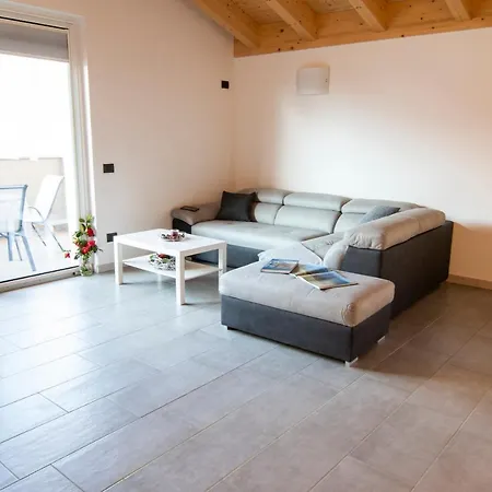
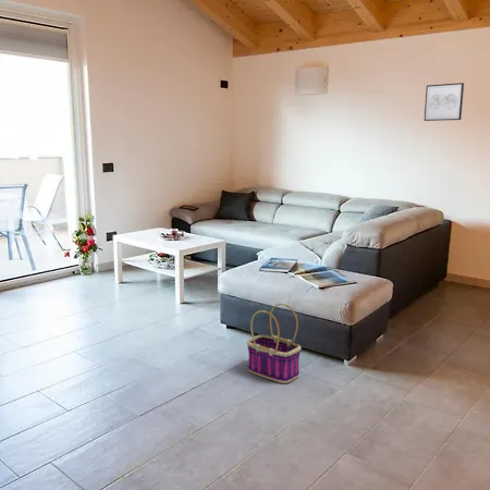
+ wall art (443, 102)
+ basket (273, 340)
